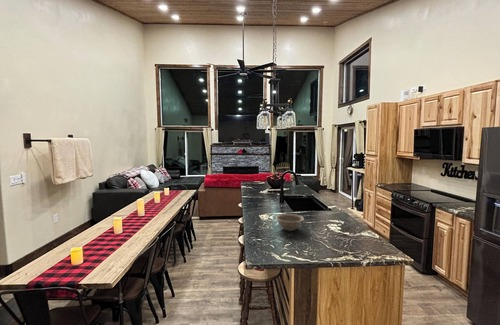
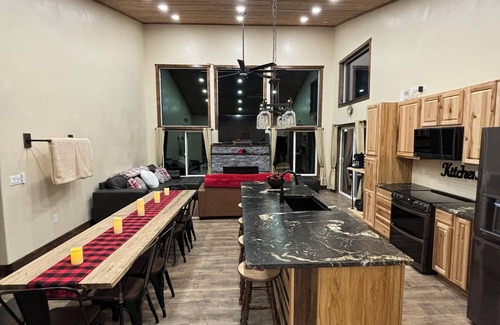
- decorative bowl (289, 223)
